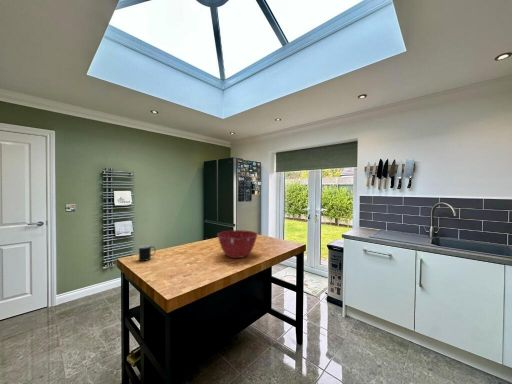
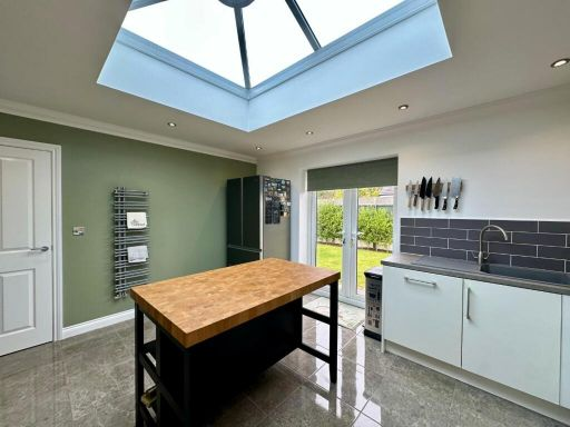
- mixing bowl (237, 244)
- cup (147, 252)
